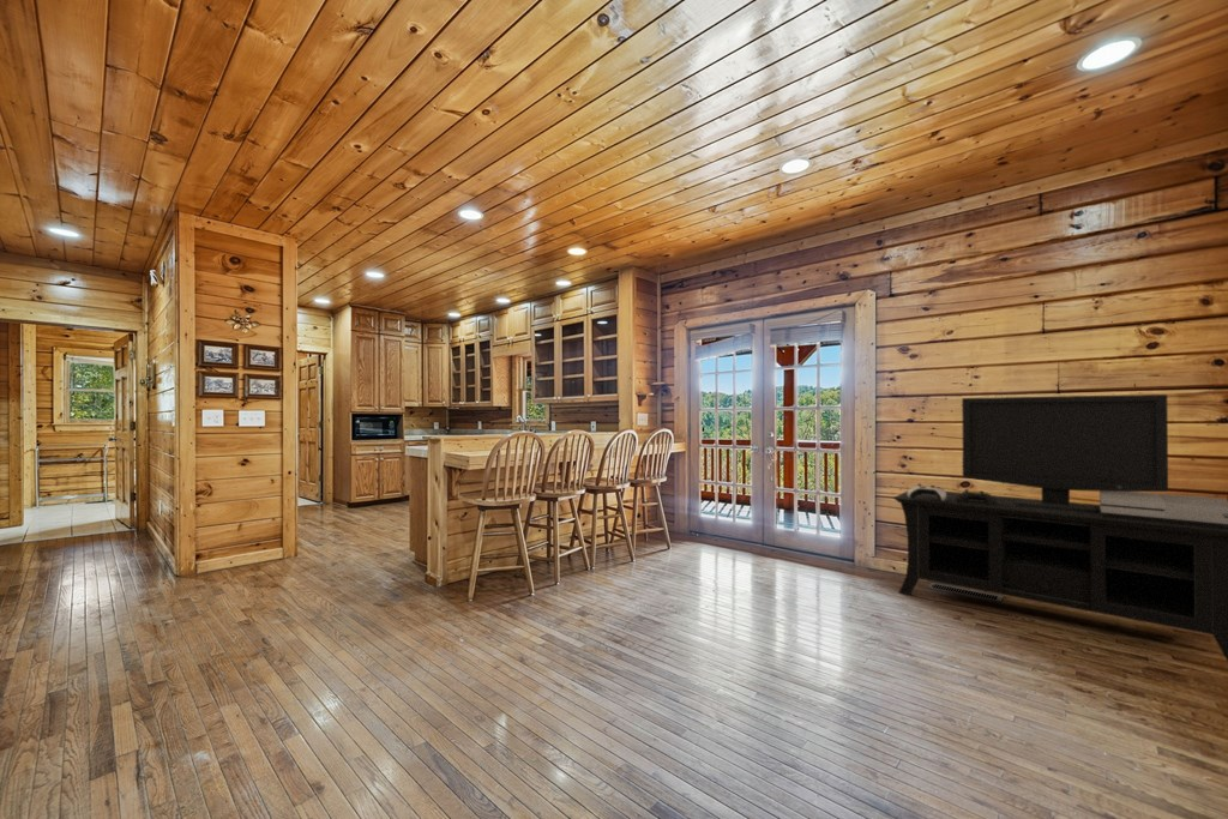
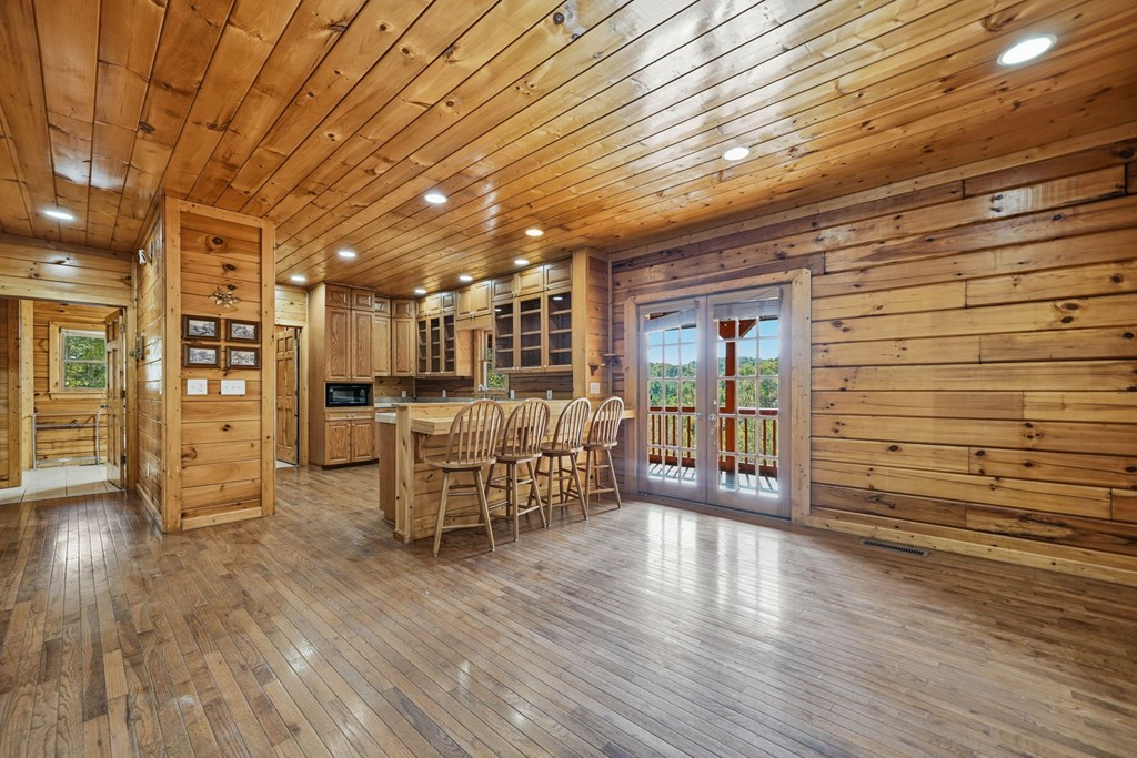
- media console (1045, 504)
